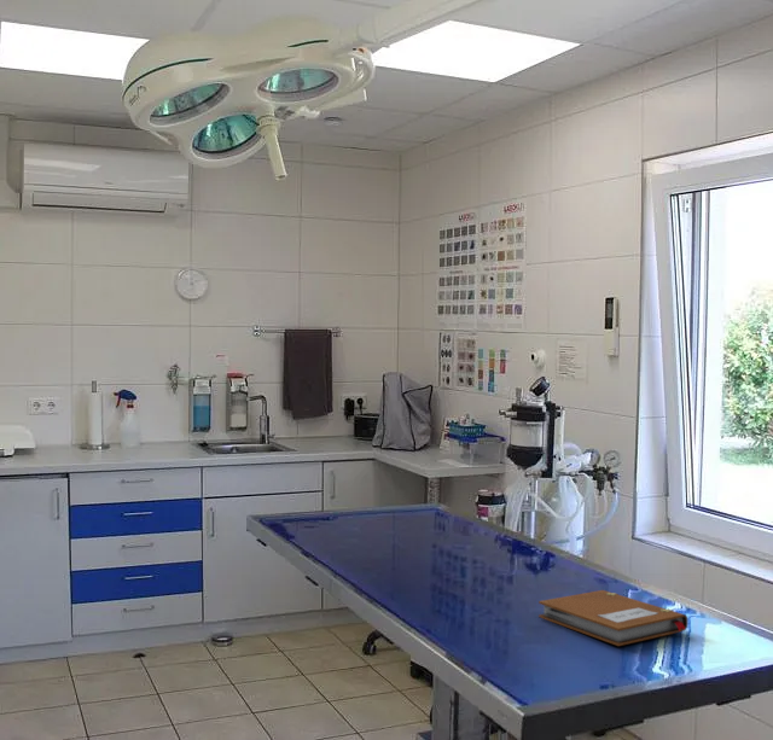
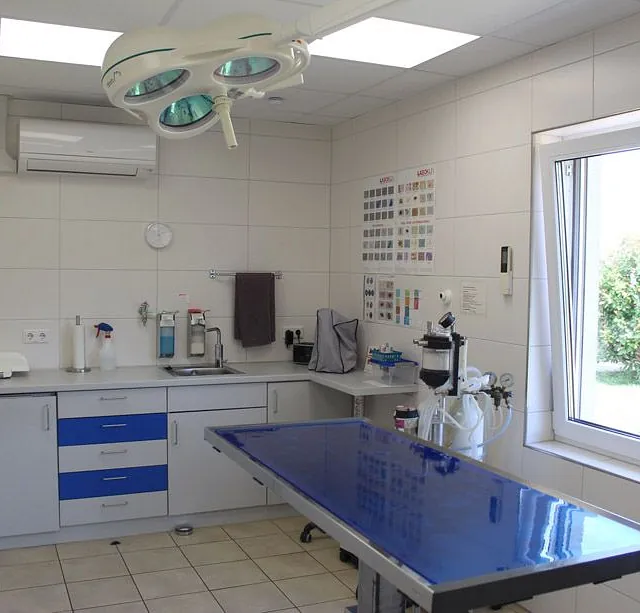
- notebook (614, 616)
